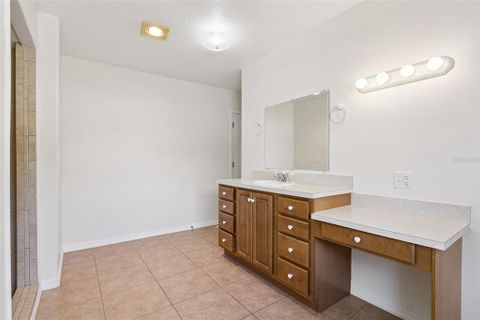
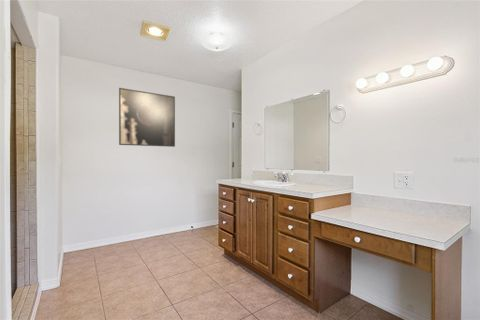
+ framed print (148, 119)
